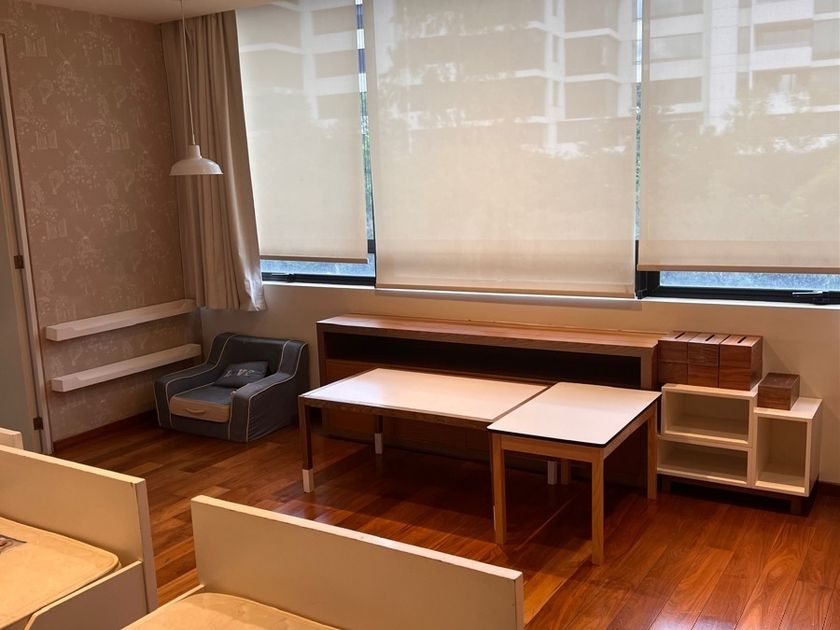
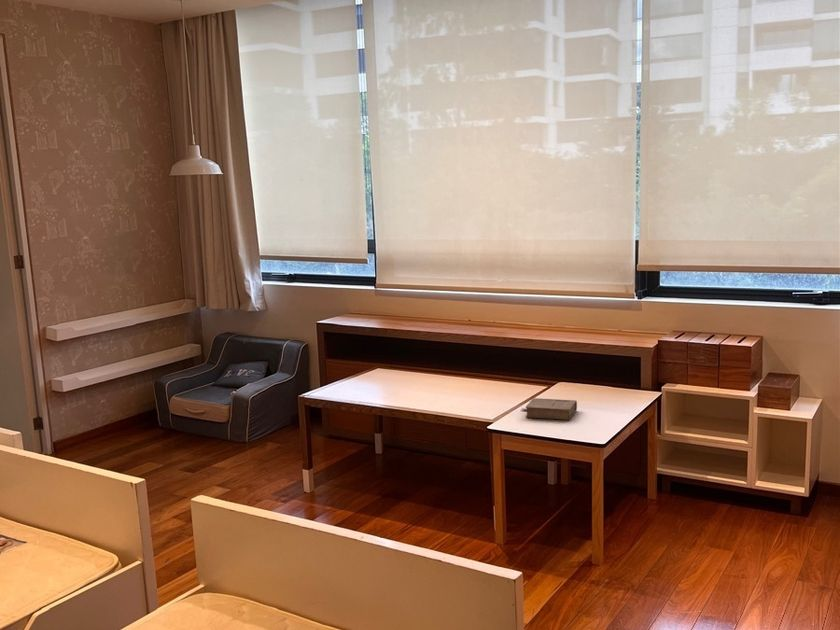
+ book (545, 408)
